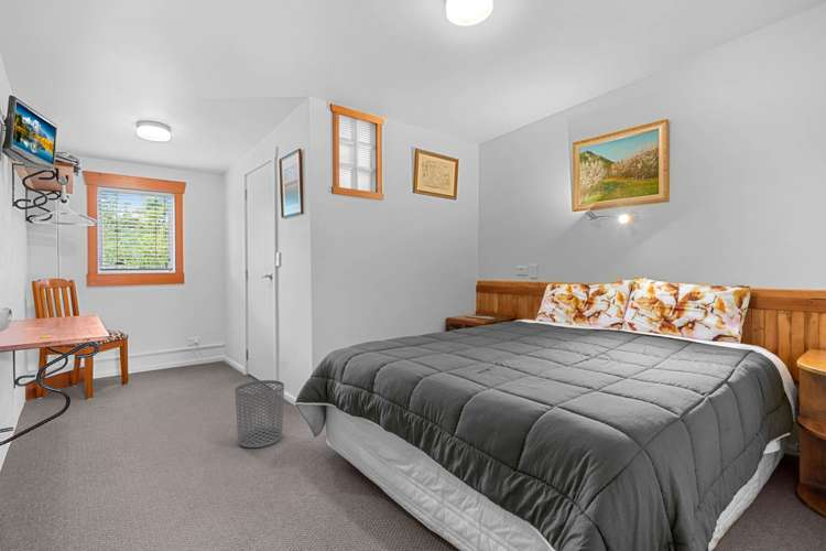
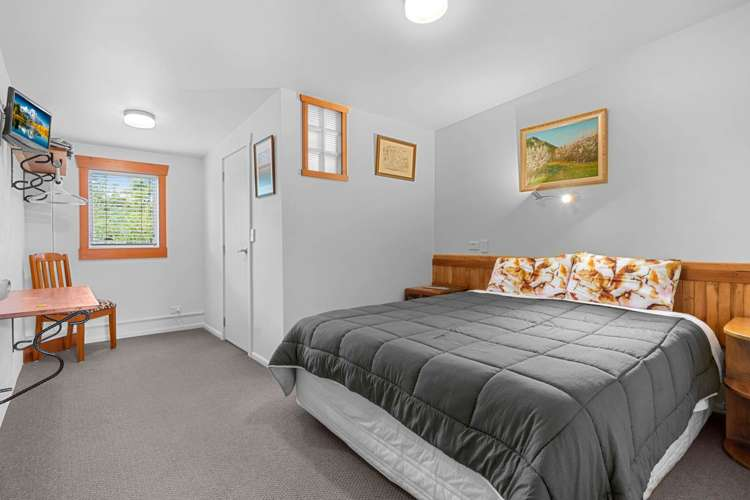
- waste bin (260, 411)
